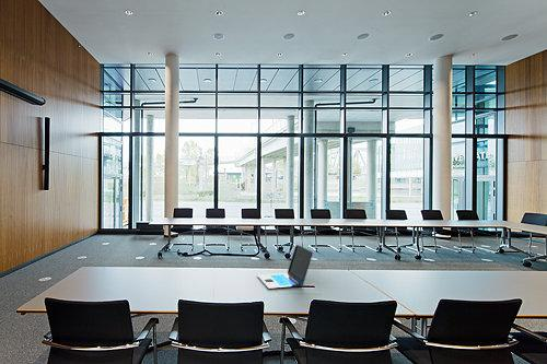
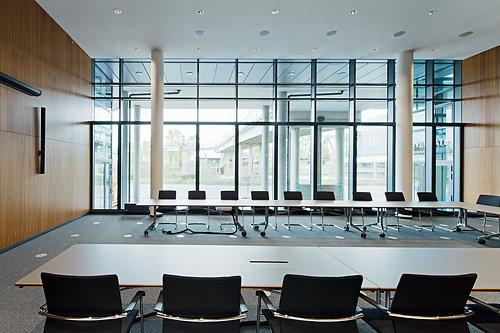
- laptop (289, 267)
